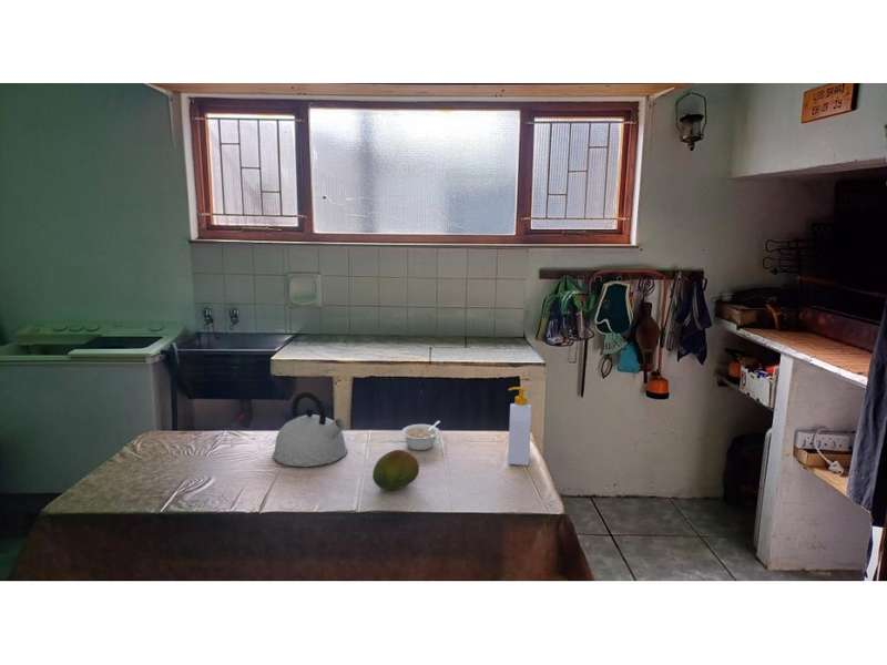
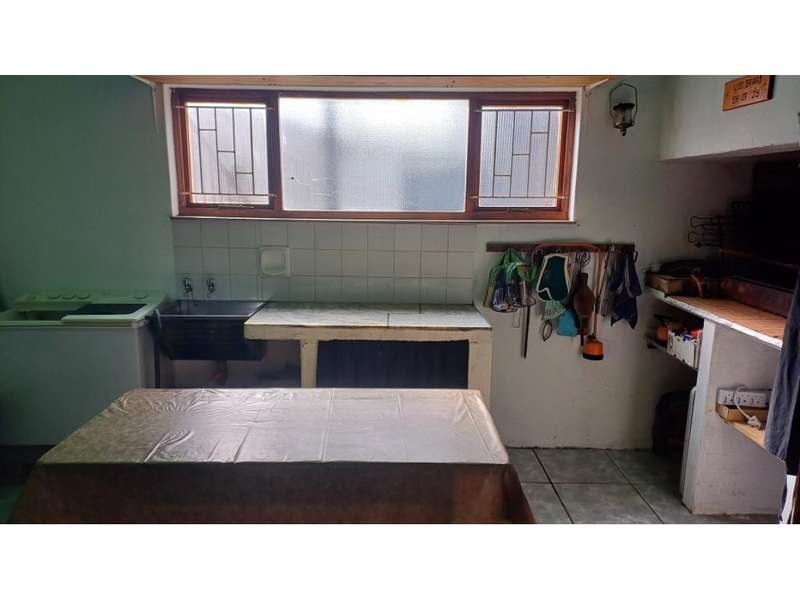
- soap bottle (518, 423)
- fruit (395, 470)
- legume (420, 436)
- kettle (312, 423)
